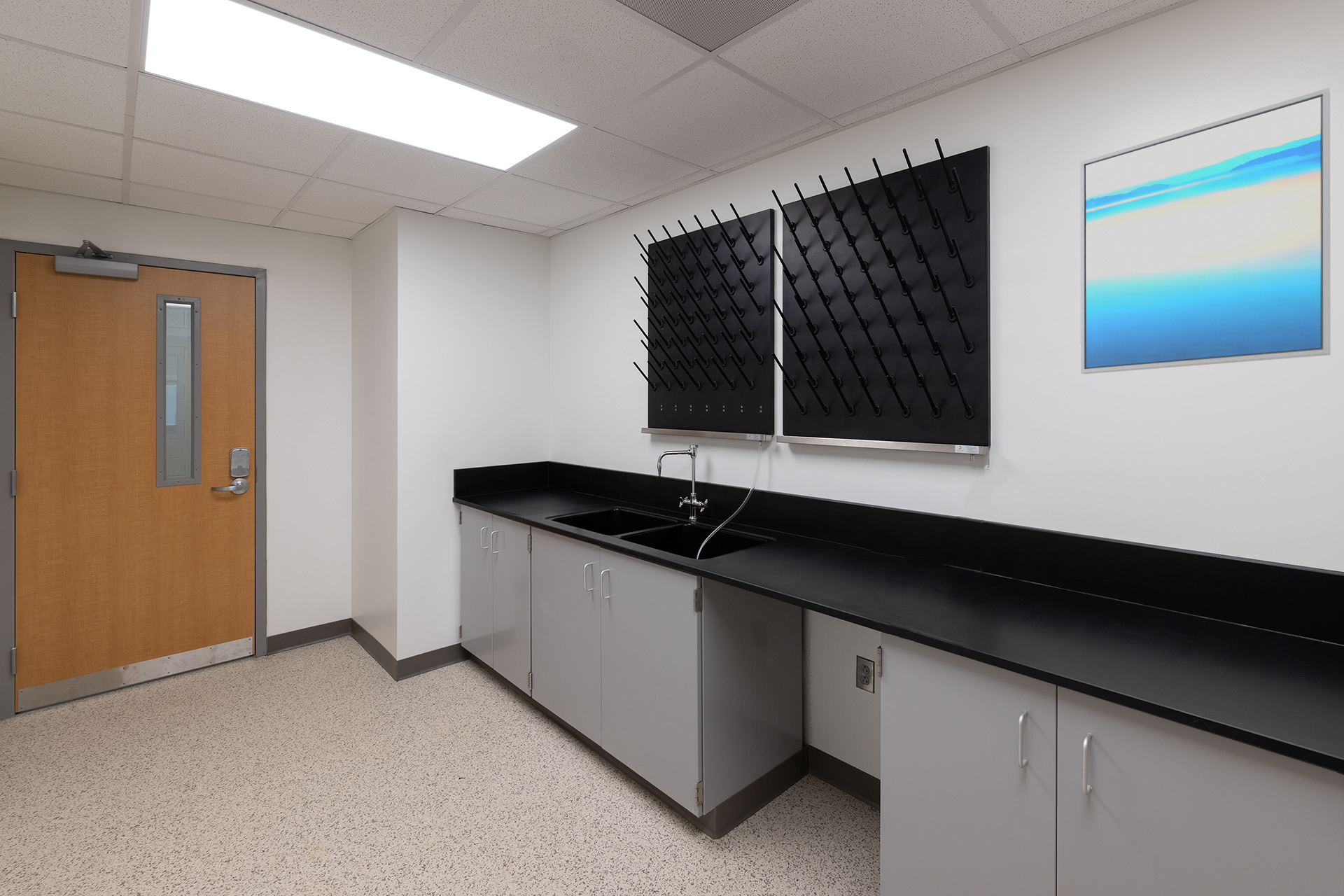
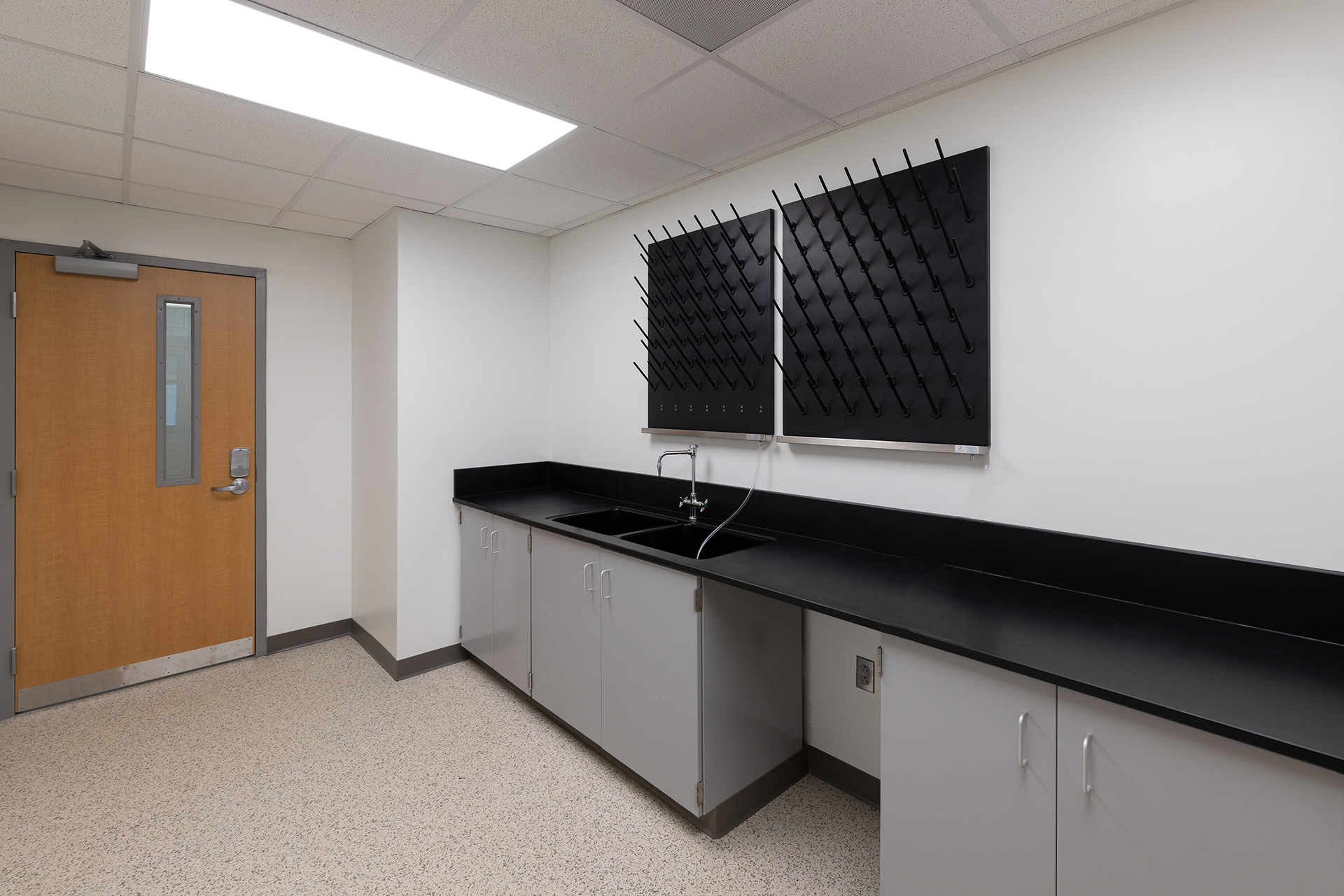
- wall art (1191, 248)
